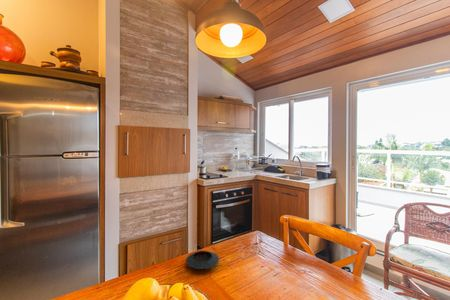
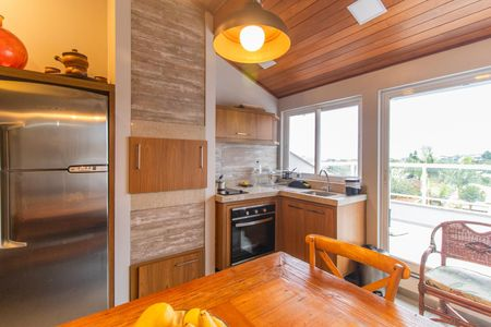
- saucer (202, 258)
